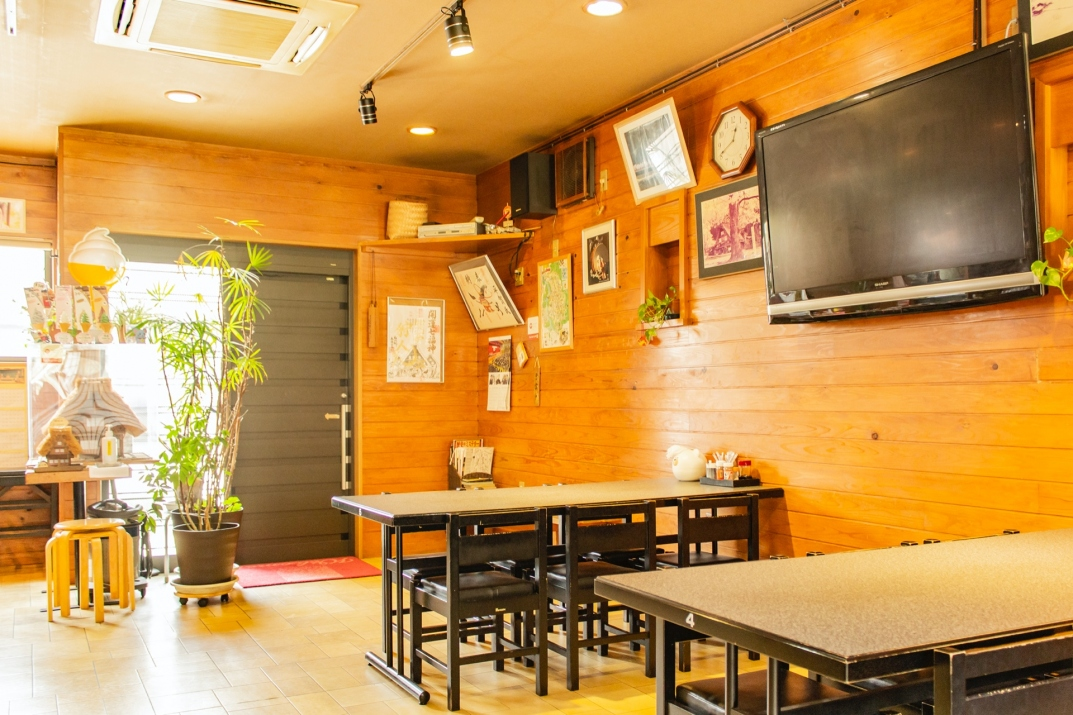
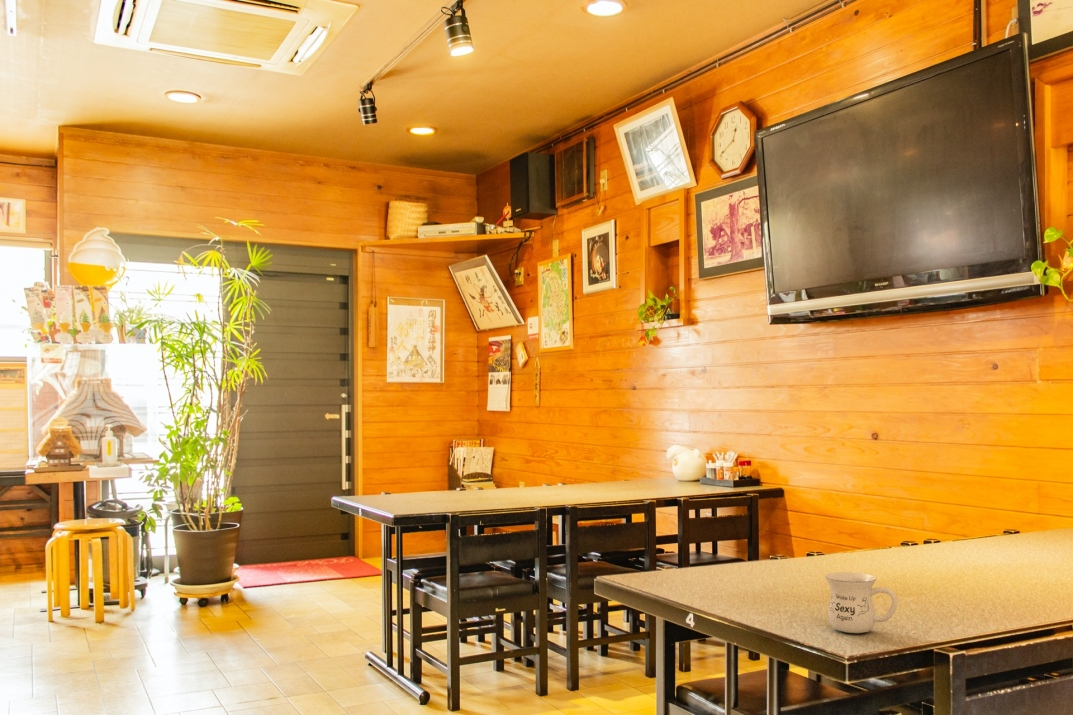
+ mug (861, 604)
